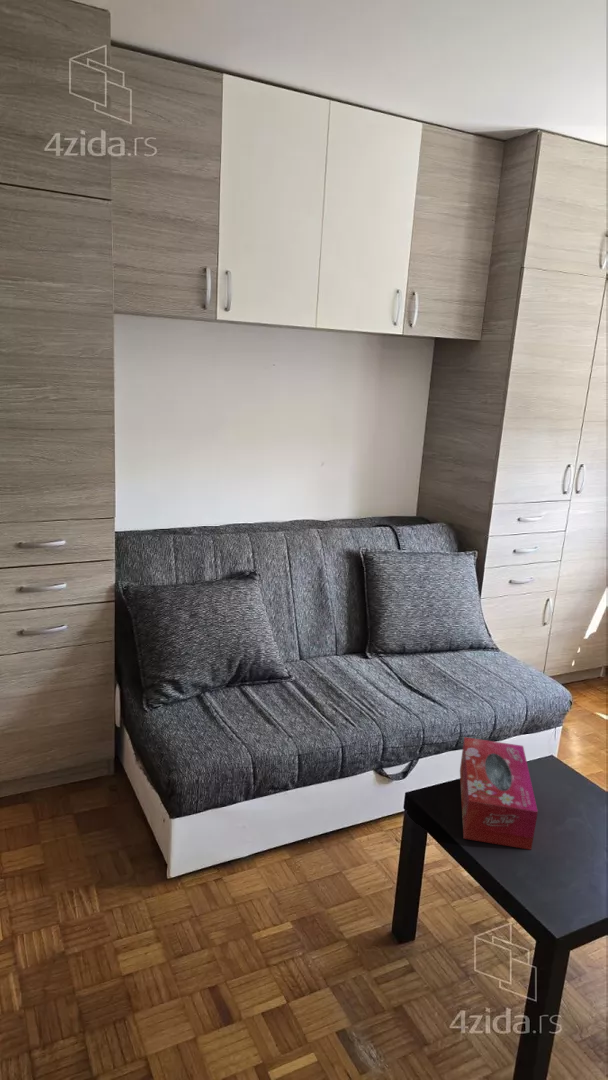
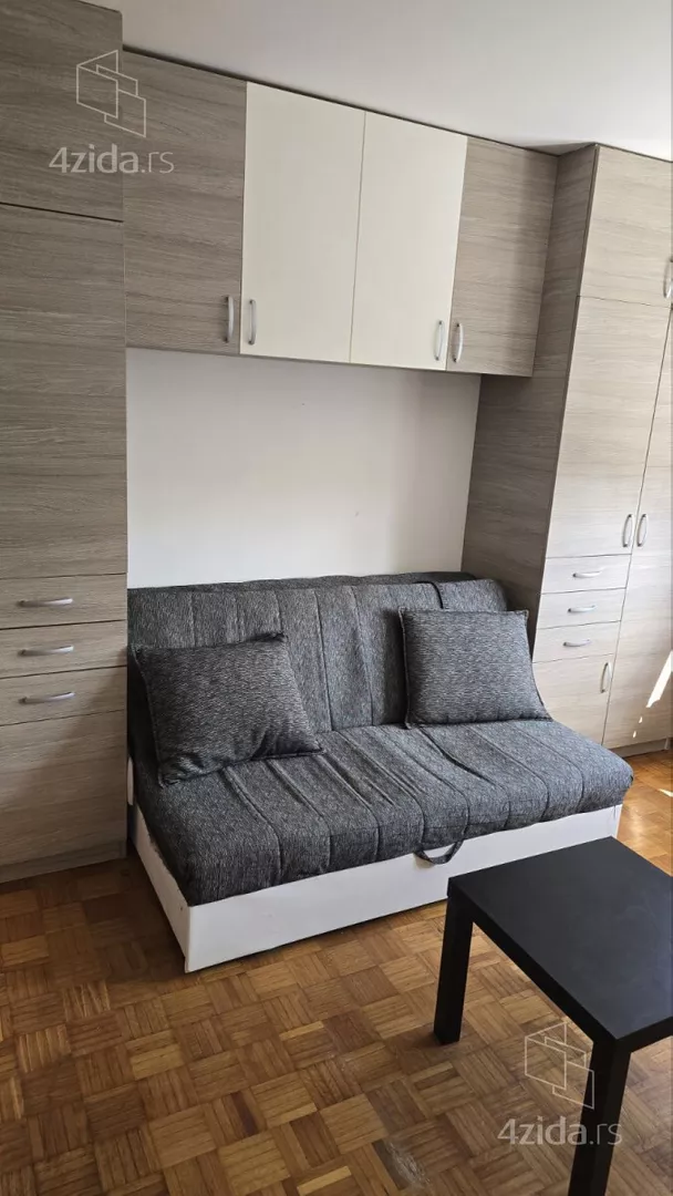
- tissue box (495, 789)
